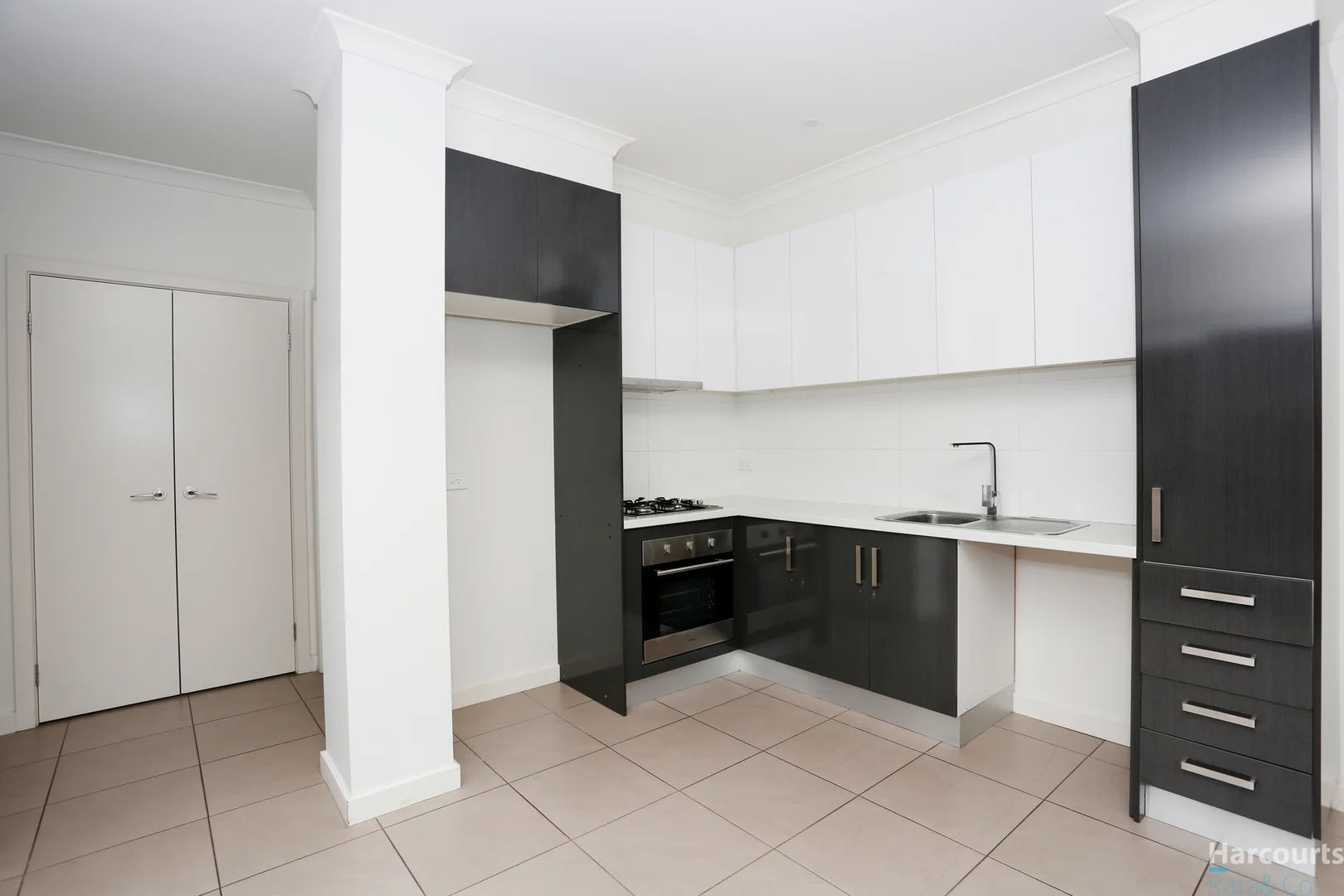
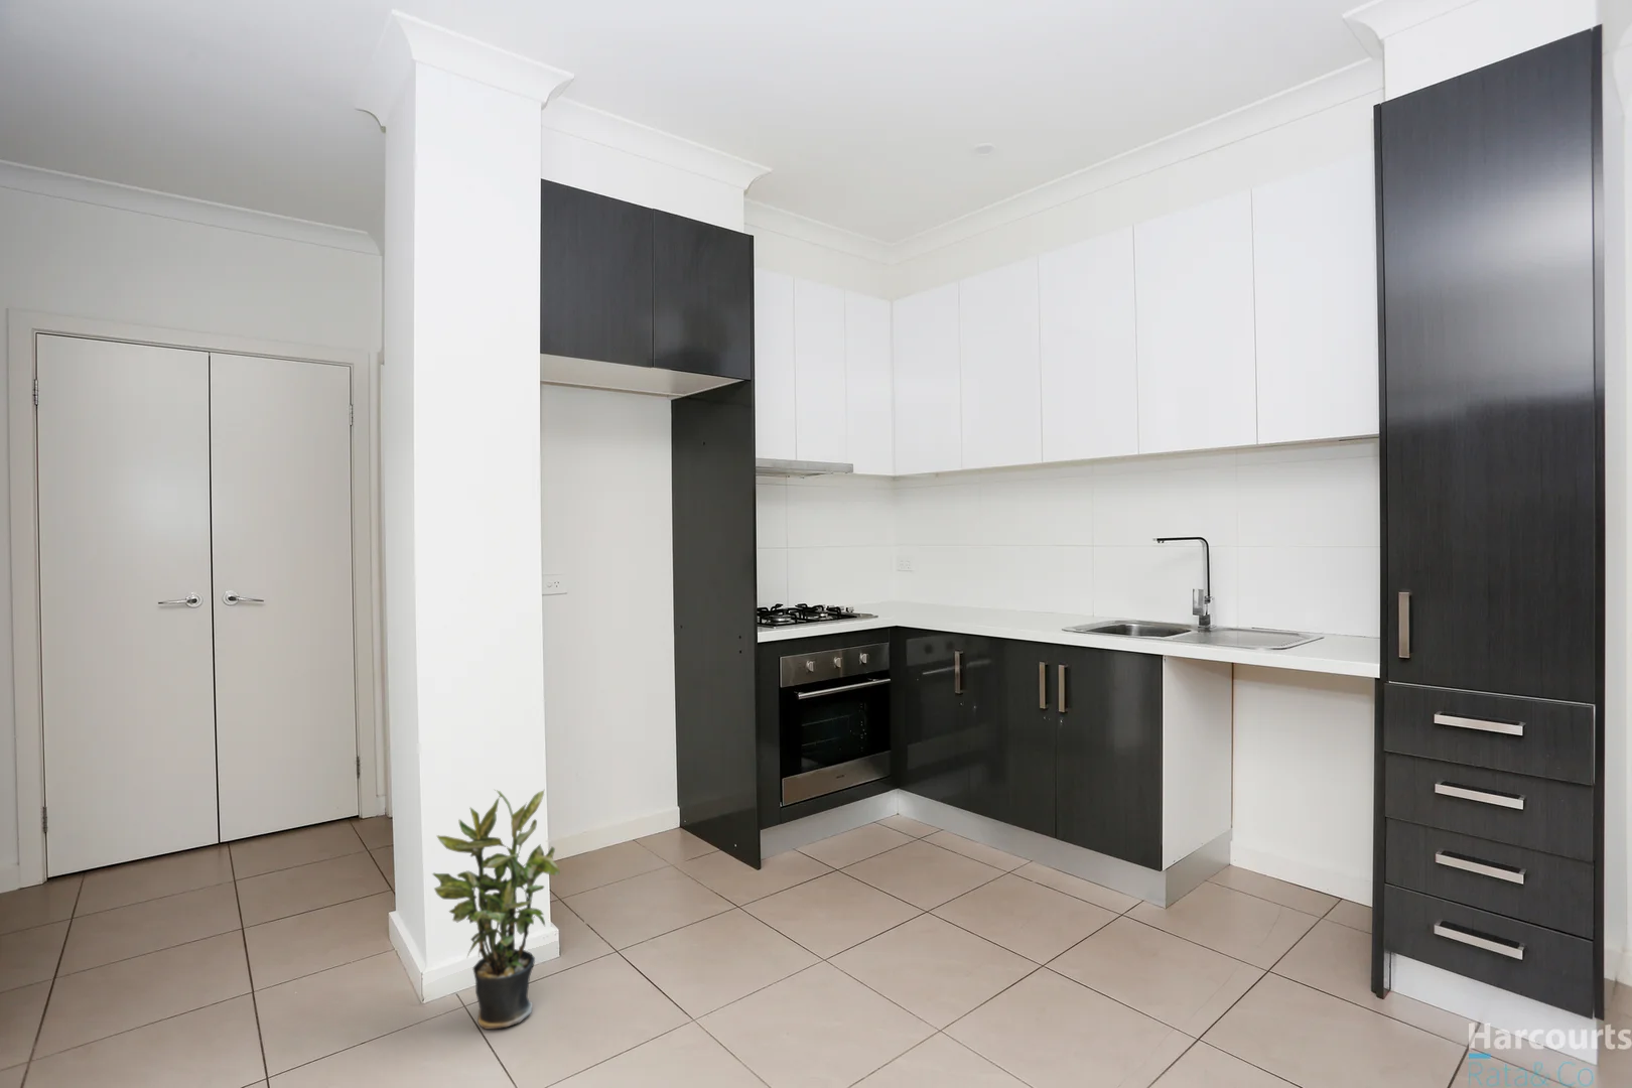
+ potted plant (494, 905)
